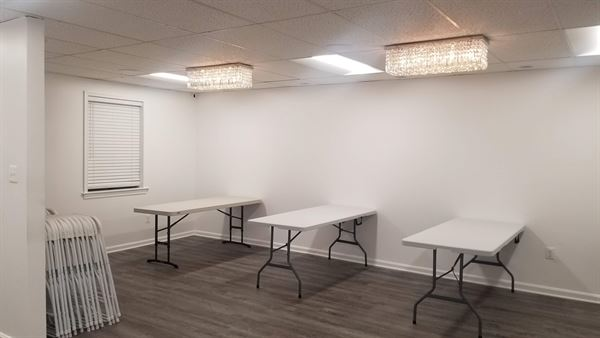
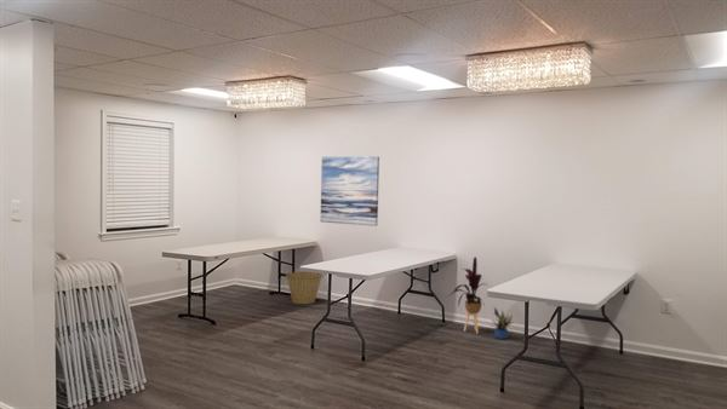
+ potted plant (502, 322)
+ basket (303, 288)
+ wall art (348, 190)
+ house plant (469, 293)
